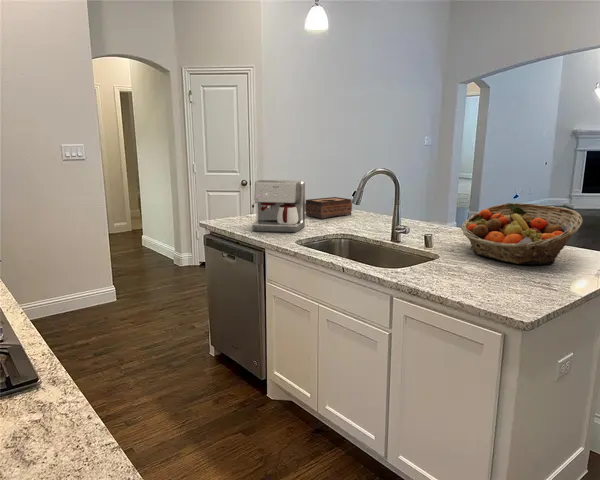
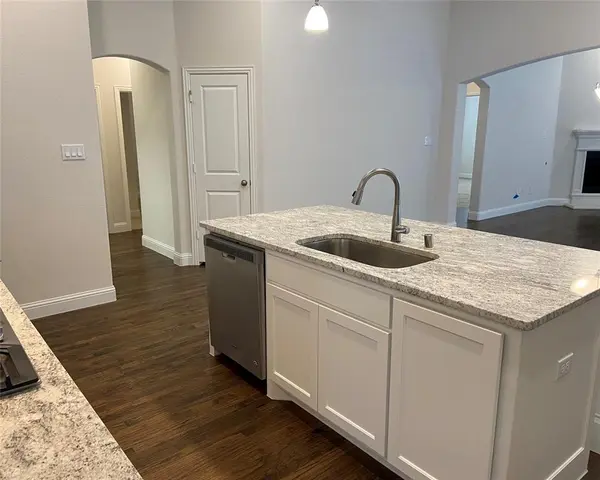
- tissue box (328, 207)
- coffee maker (278, 205)
- fruit basket (517, 231)
